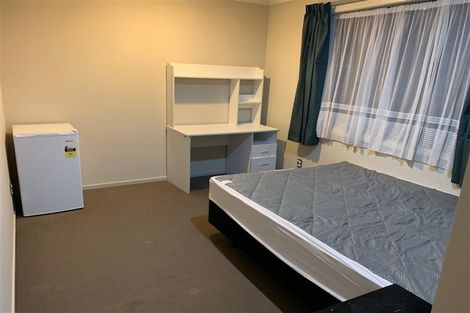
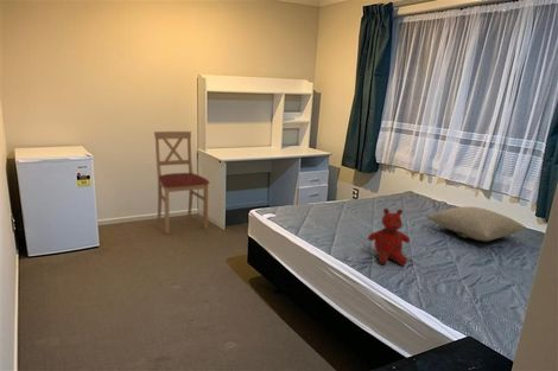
+ teddy bear (392, 235)
+ chair (180, 180)
+ pillow (475, 222)
